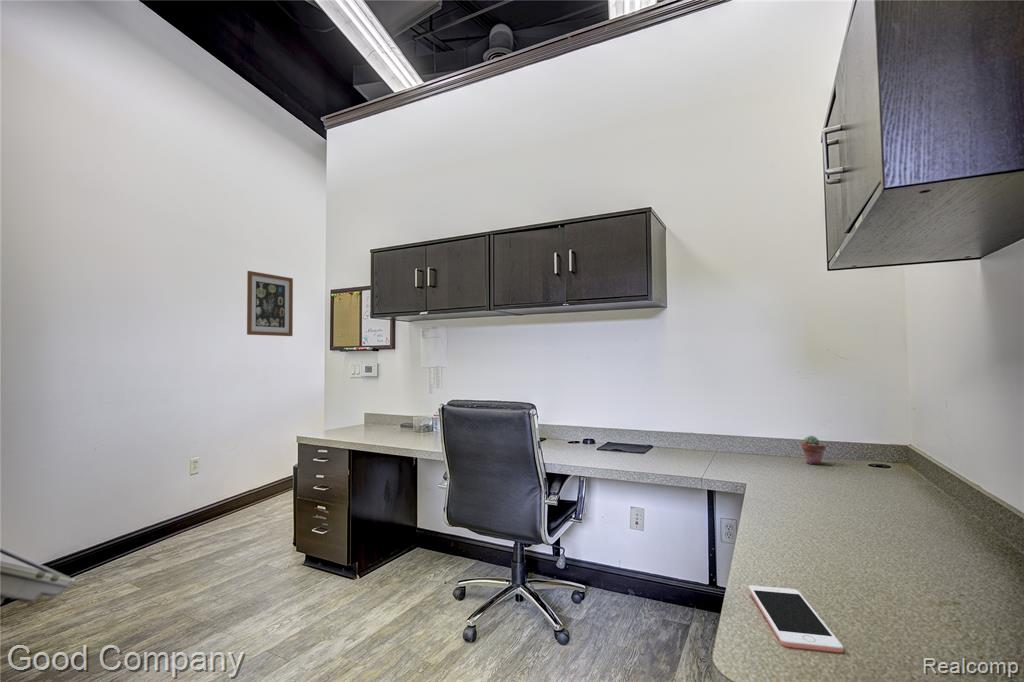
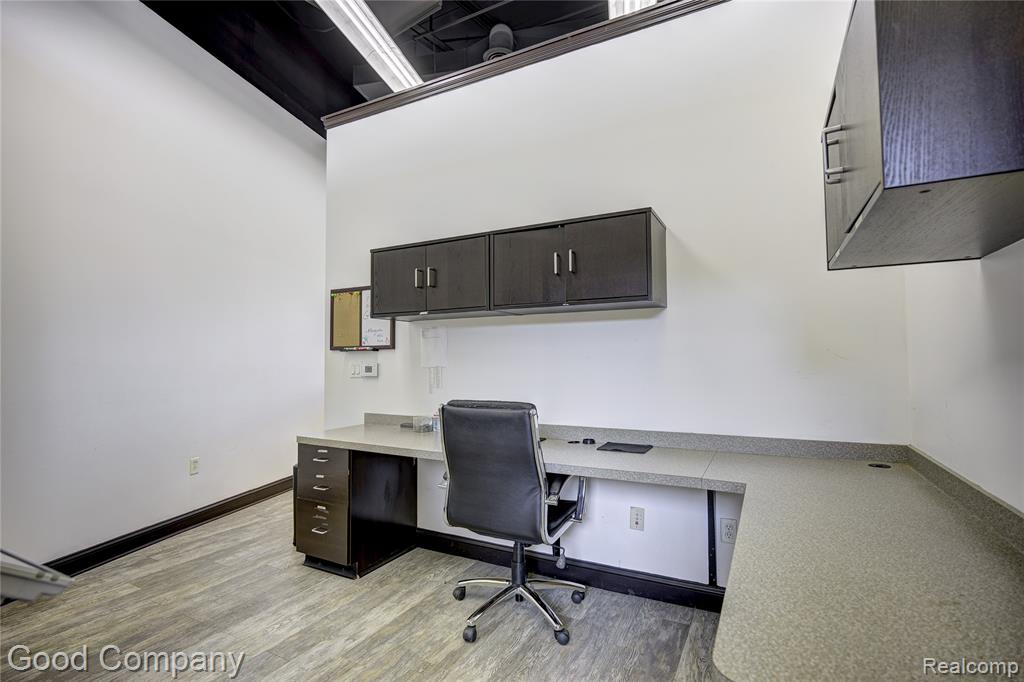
- cell phone (790, 615)
- wall art (271, 305)
- potted succulent (813, 449)
